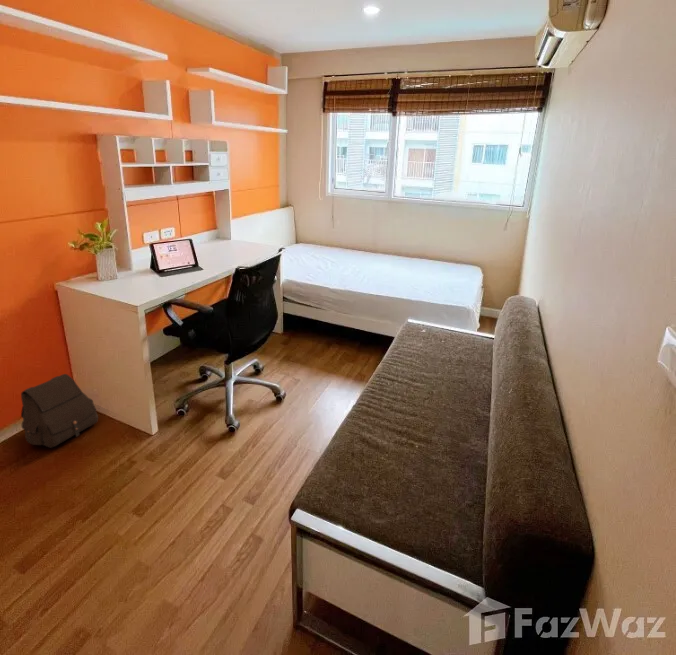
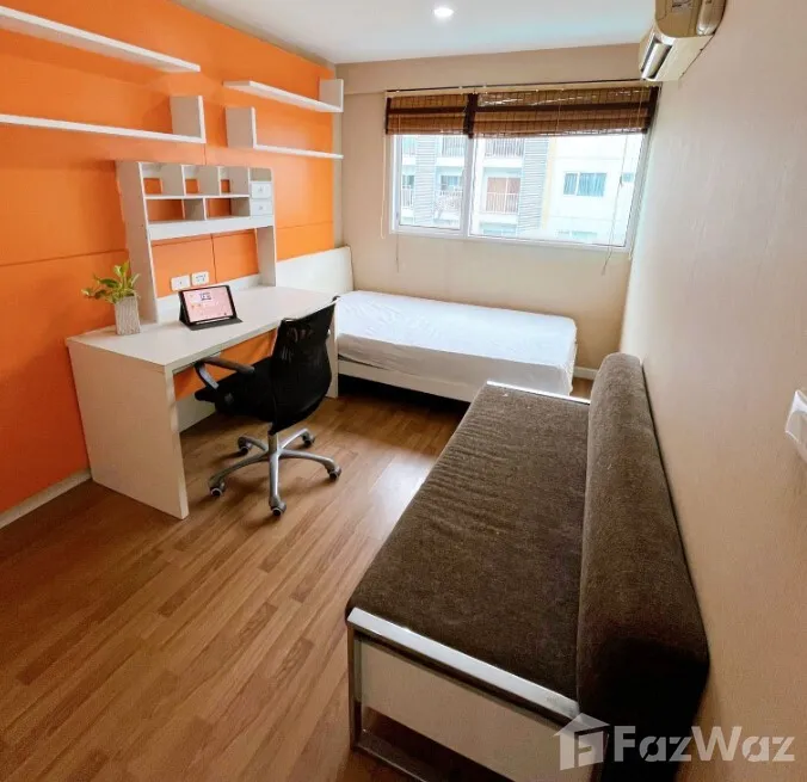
- satchel (54, 407)
